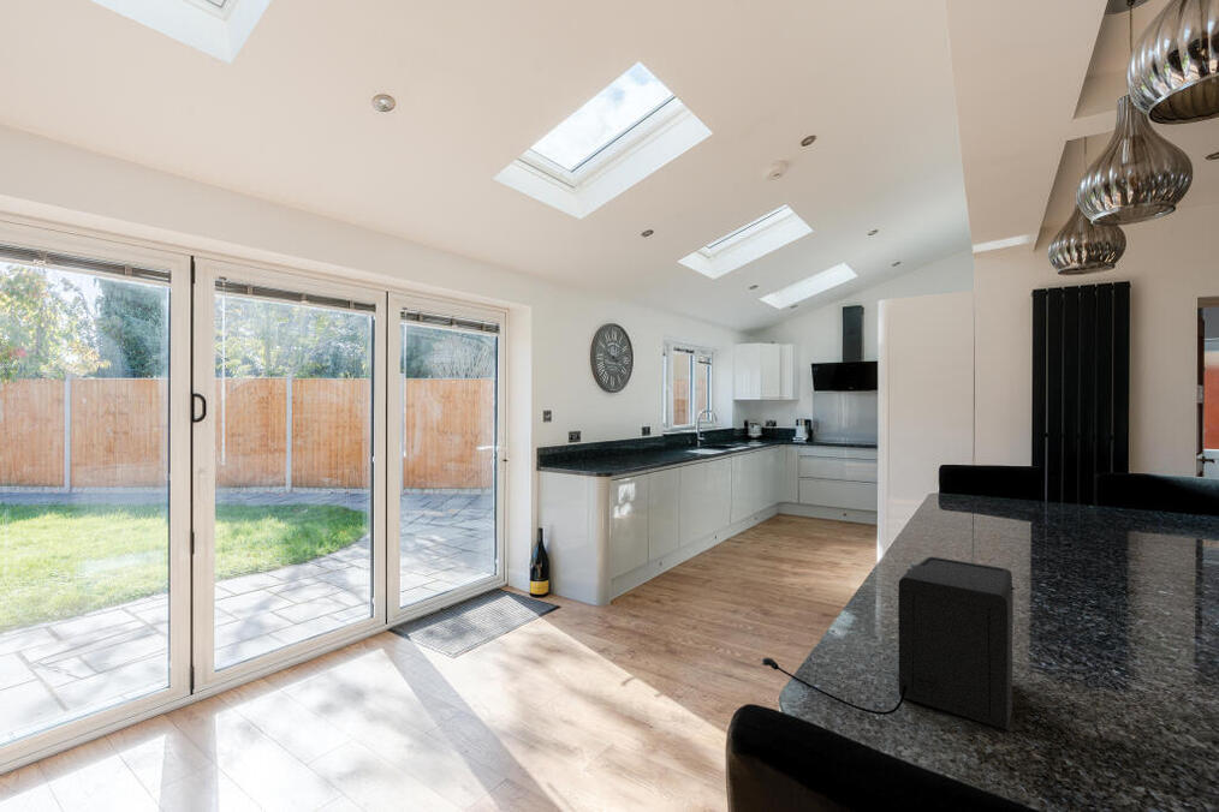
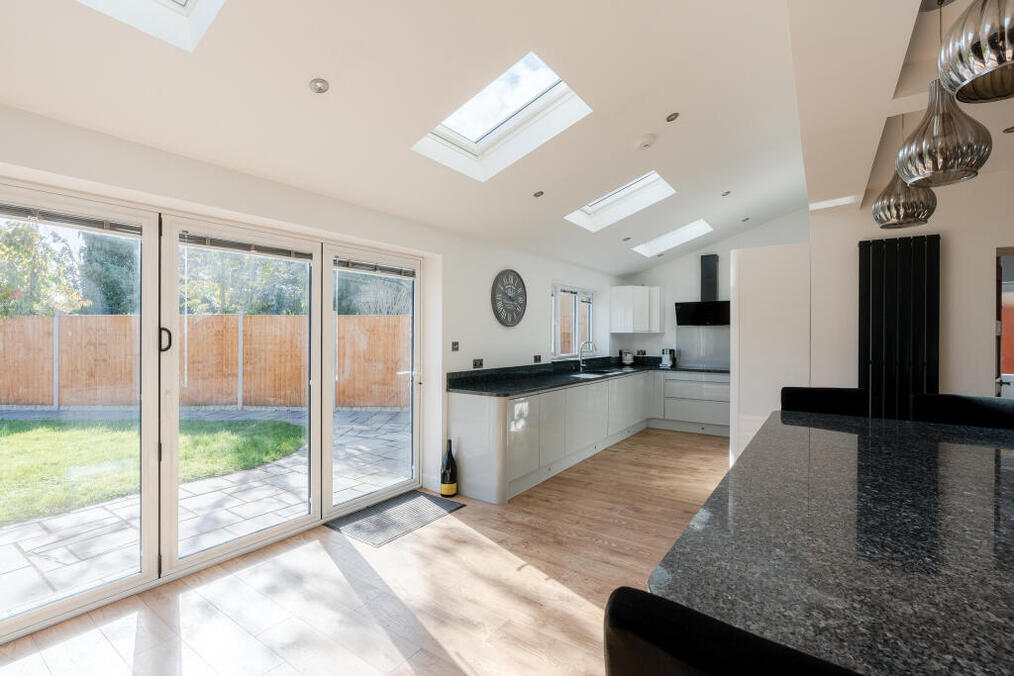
- coffee maker (898, 617)
